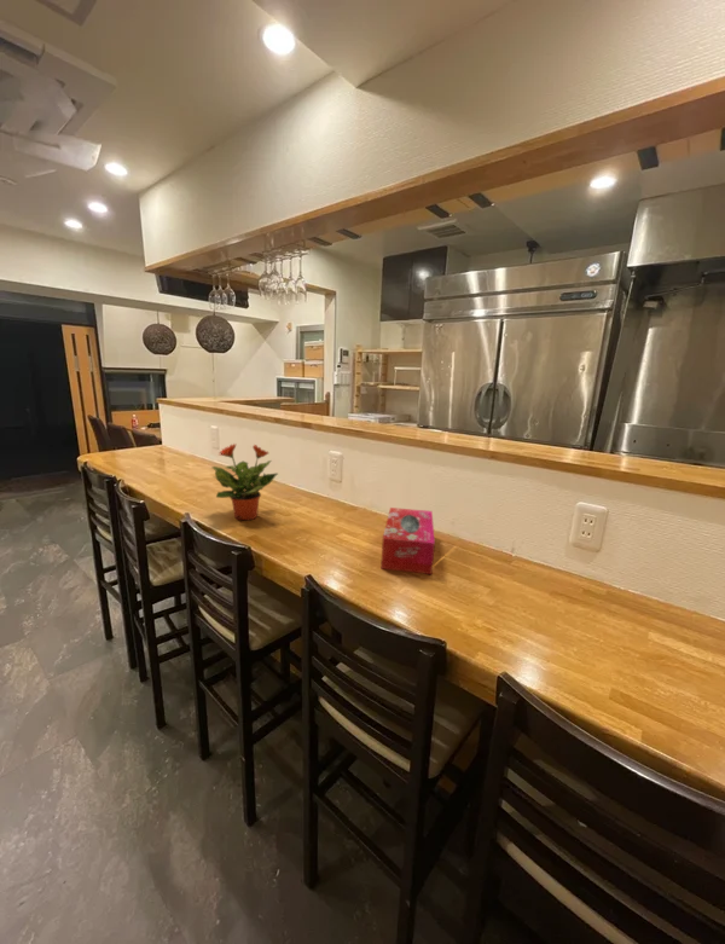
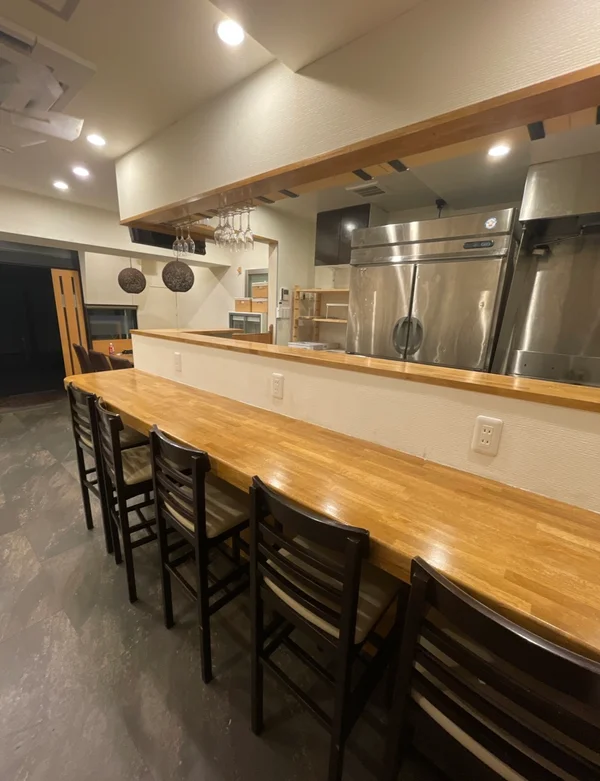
- potted plant (245, 481)
- tissue box (408, 537)
